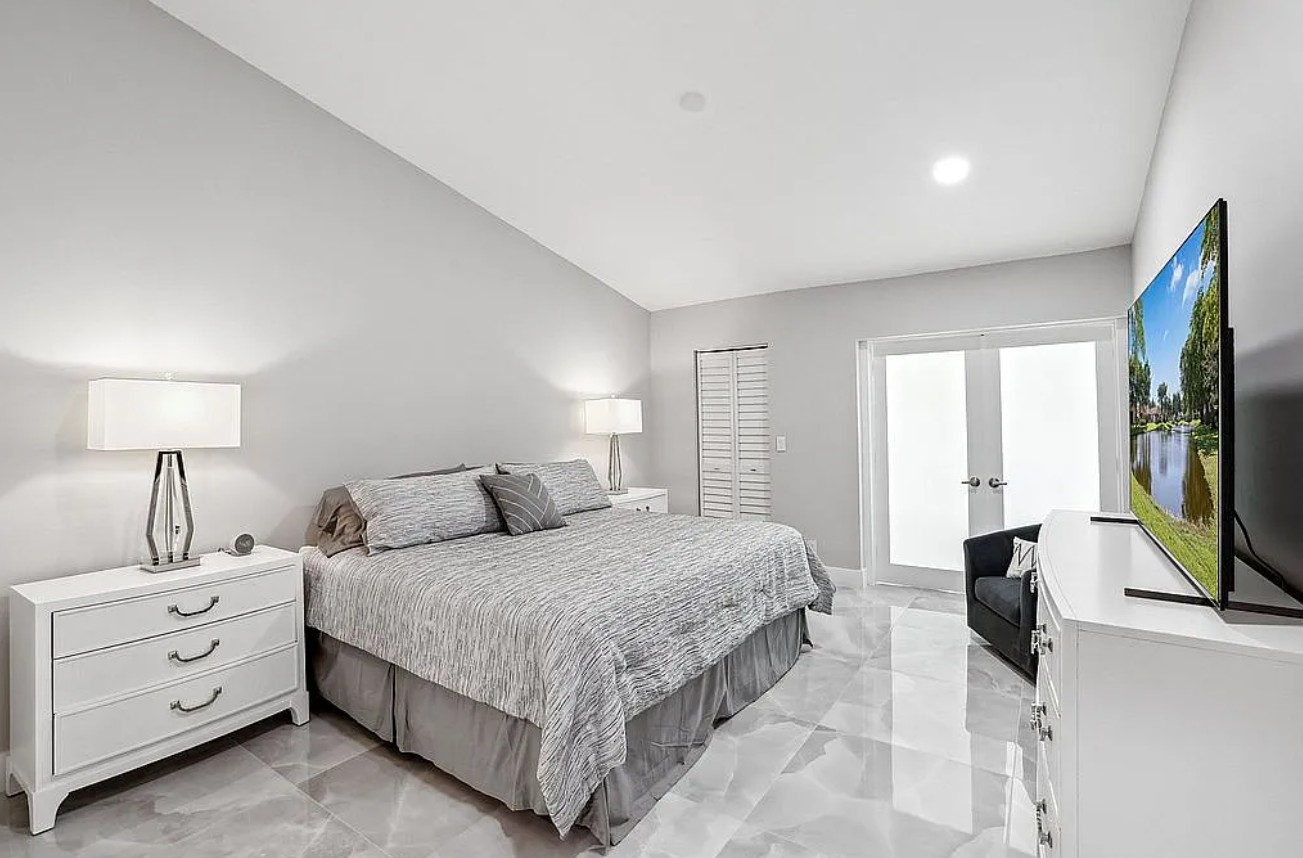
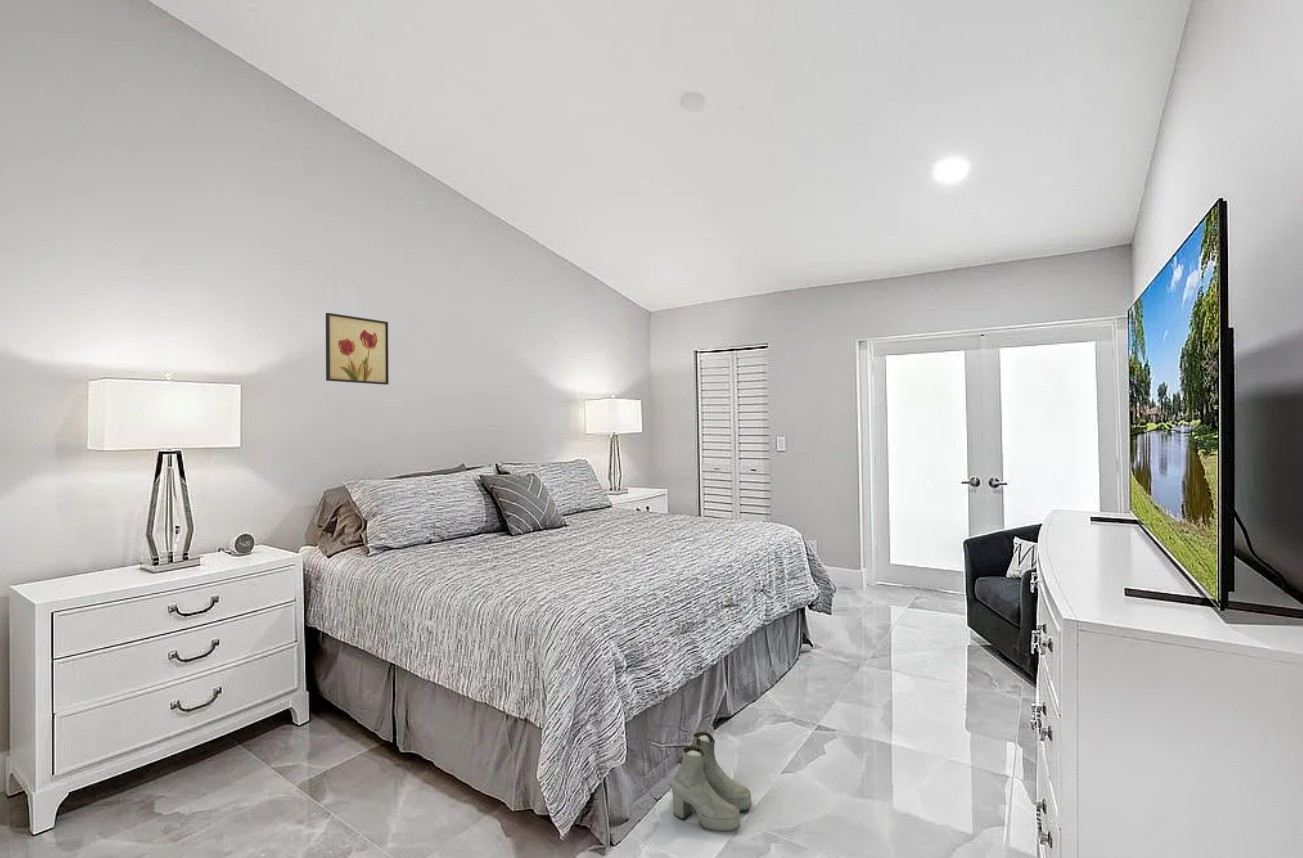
+ wall art (357, 350)
+ boots (711, 777)
